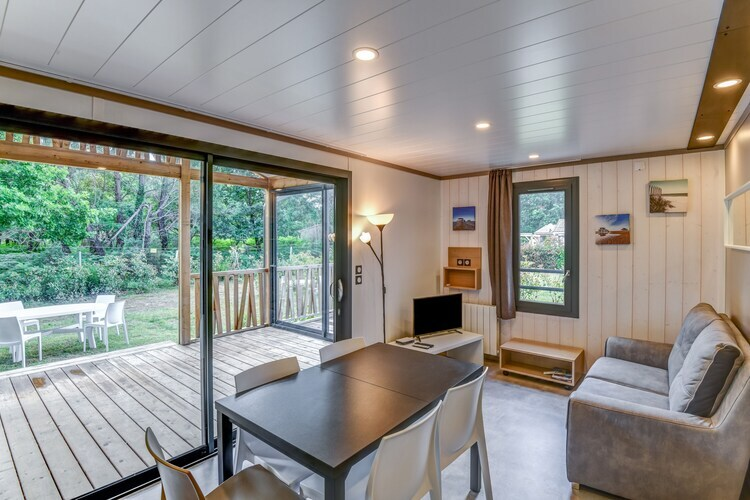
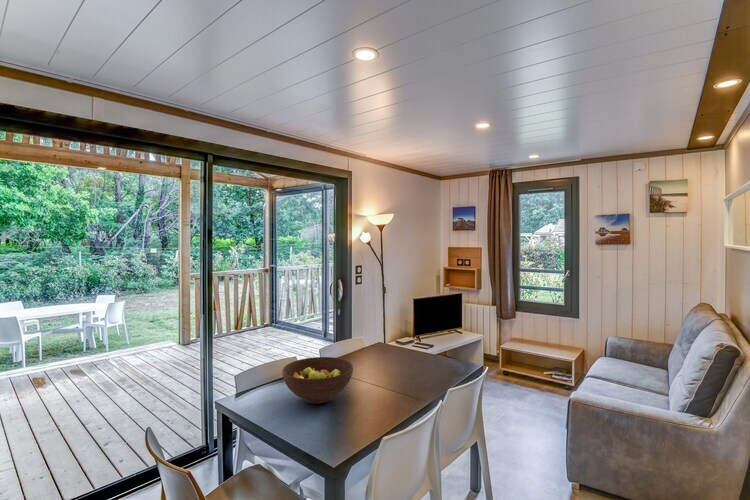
+ fruit bowl (318, 383)
